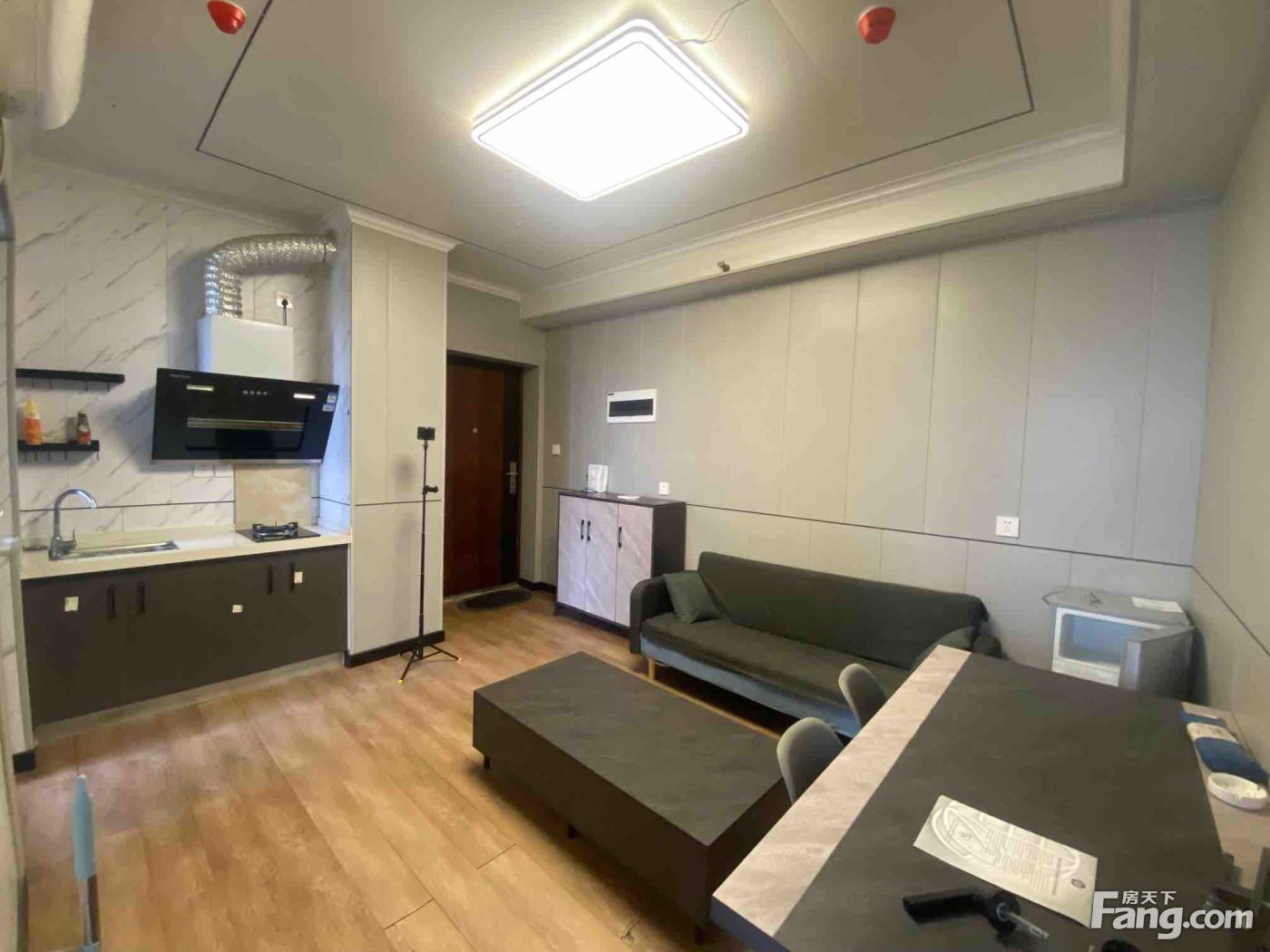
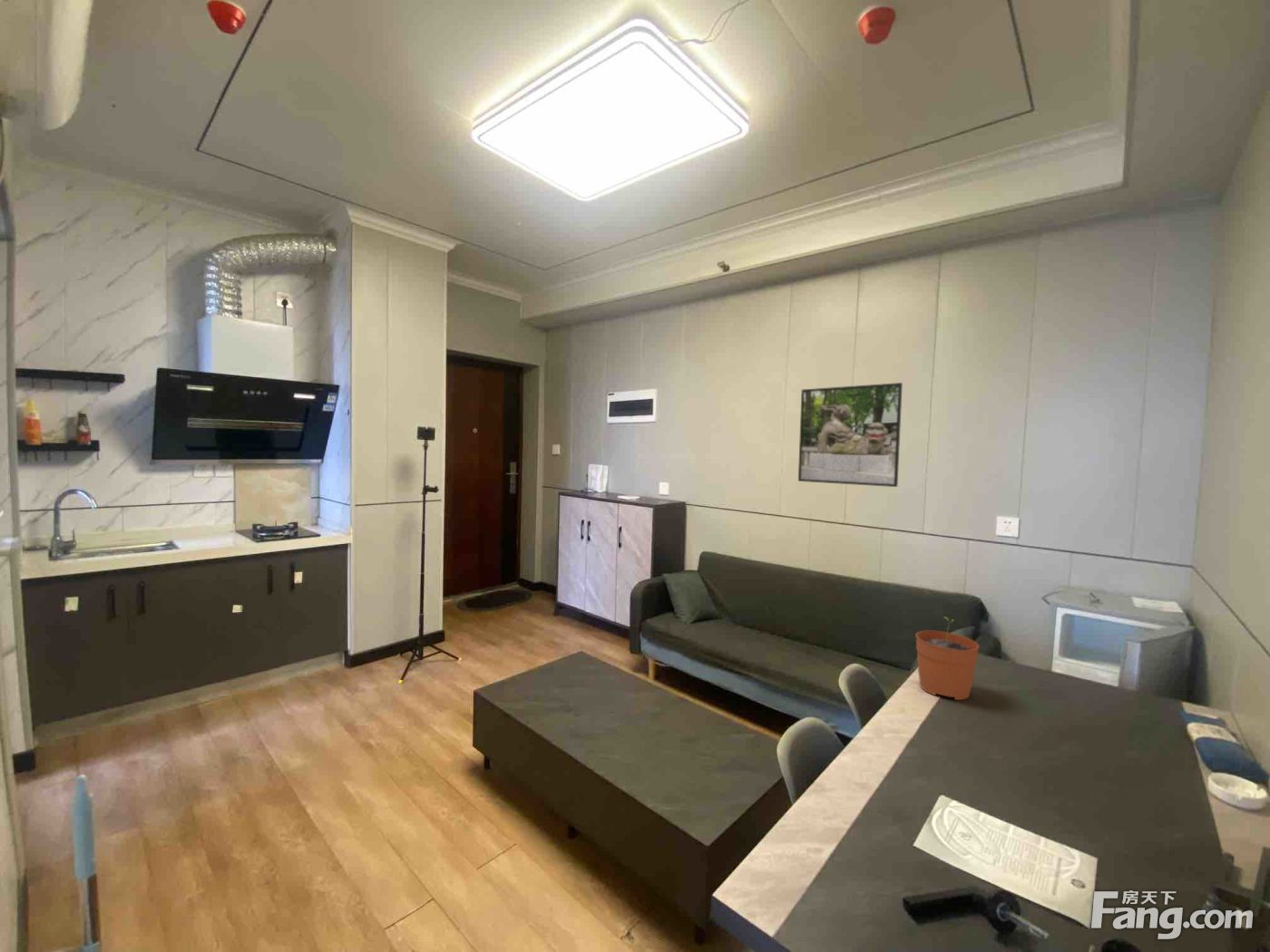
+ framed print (846, 435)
+ plant pot (945, 652)
